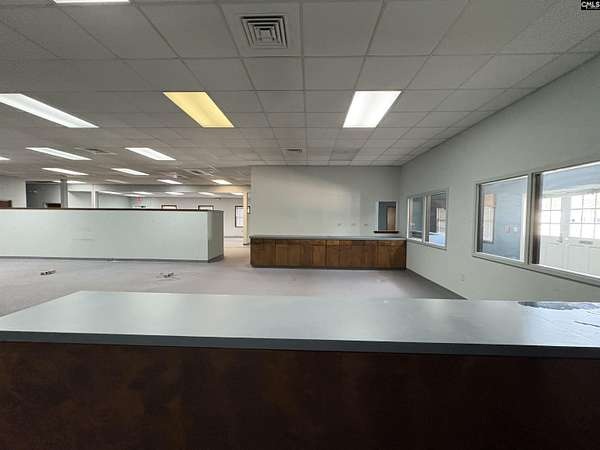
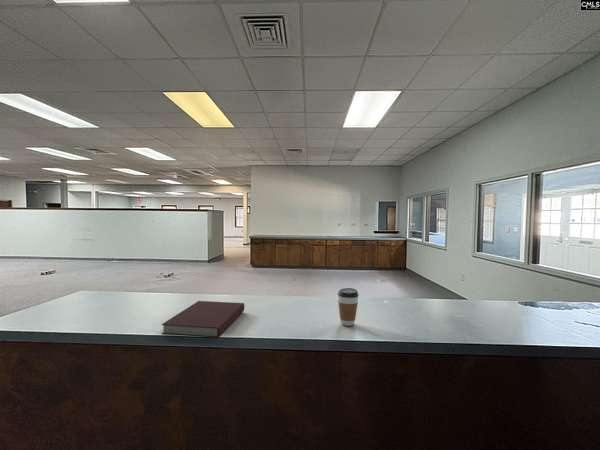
+ notebook (207, 316)
+ coffee cup (347, 306)
